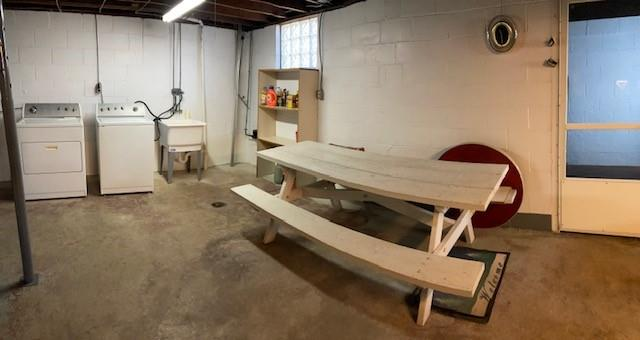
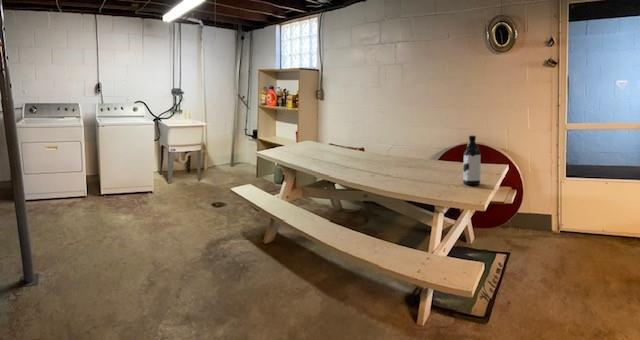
+ water bottle (471, 160)
